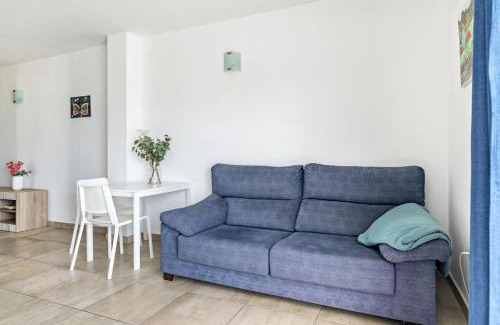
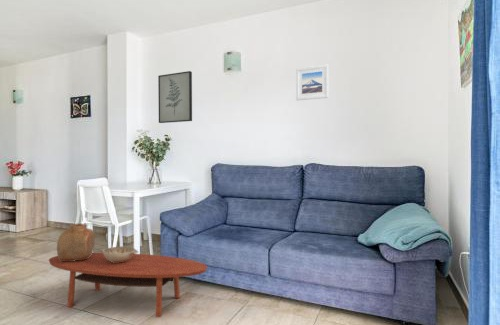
+ coffee table (125, 282)
+ vase (77, 241)
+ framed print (312, 82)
+ decorative bowl (119, 254)
+ wall art (174, 97)
